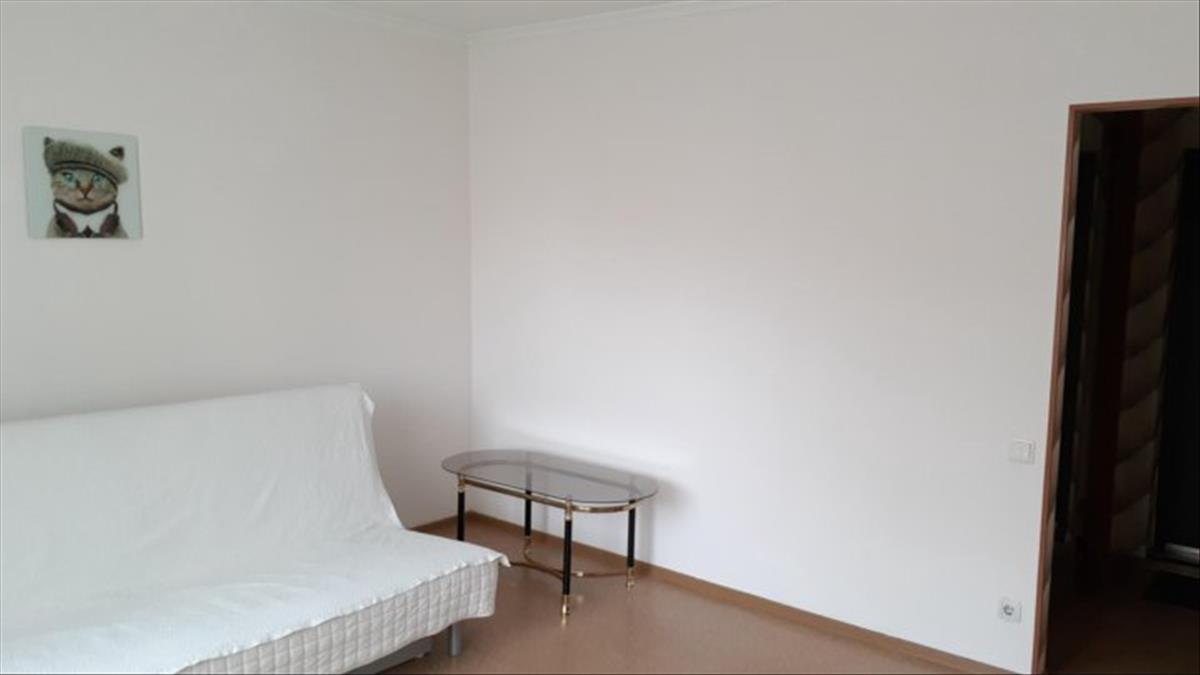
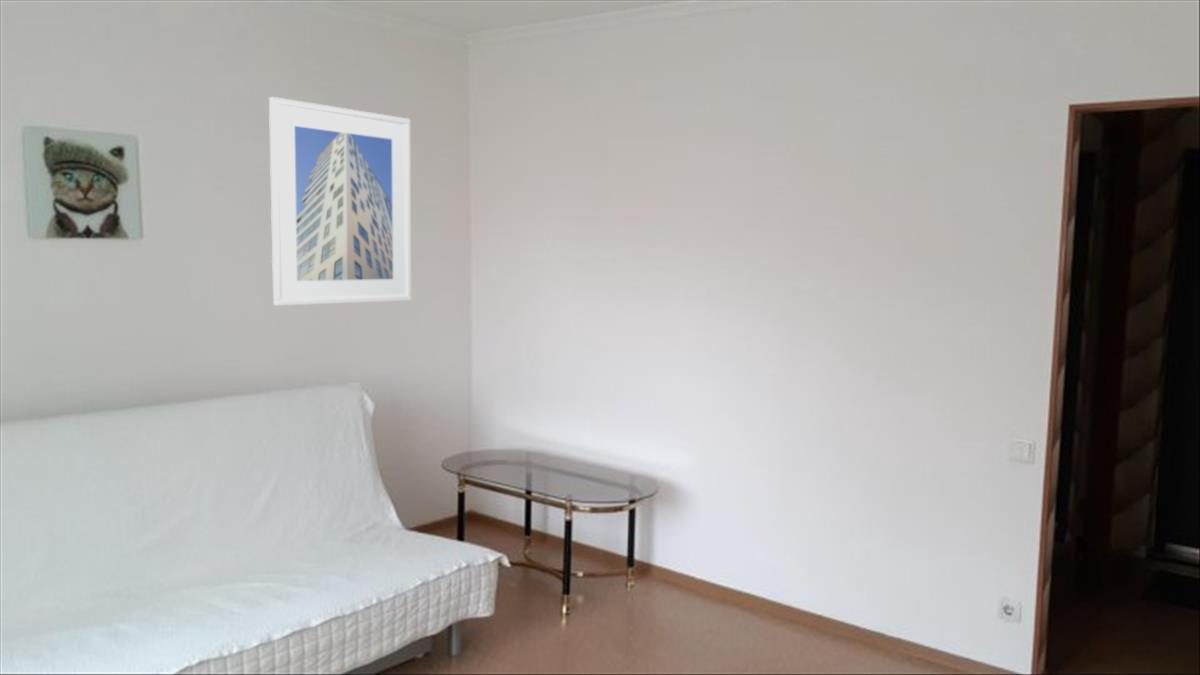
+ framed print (345, 206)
